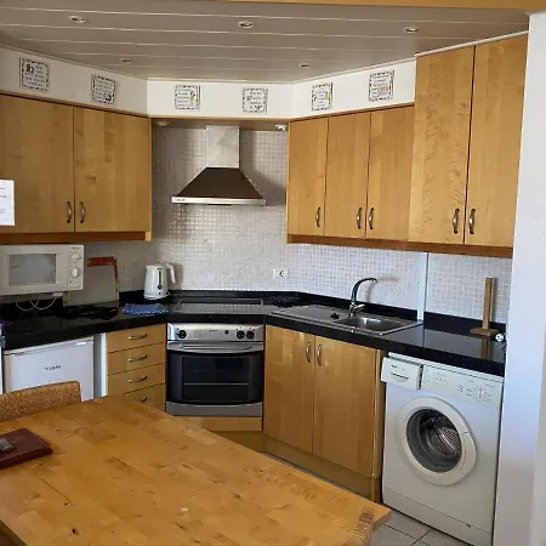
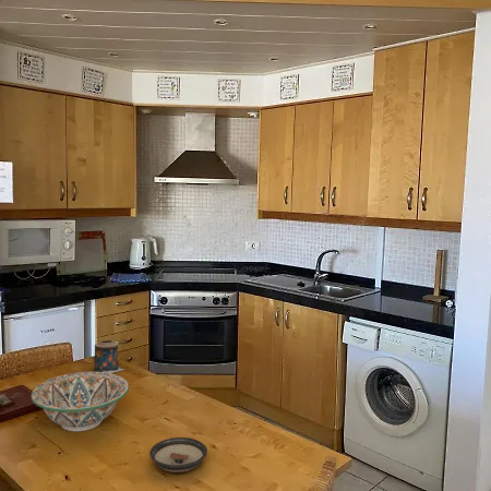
+ saucer (178, 457)
+ candle (109, 356)
+ decorative bowl (81, 405)
